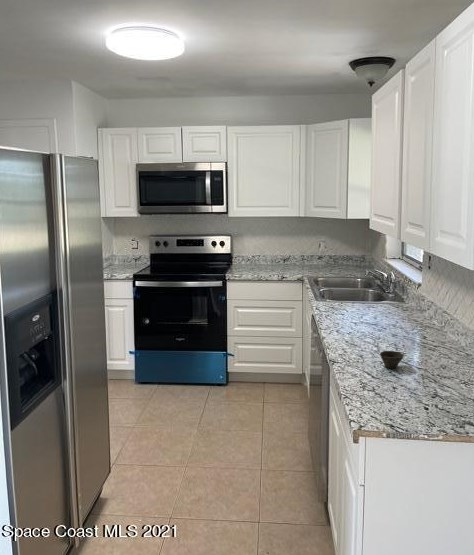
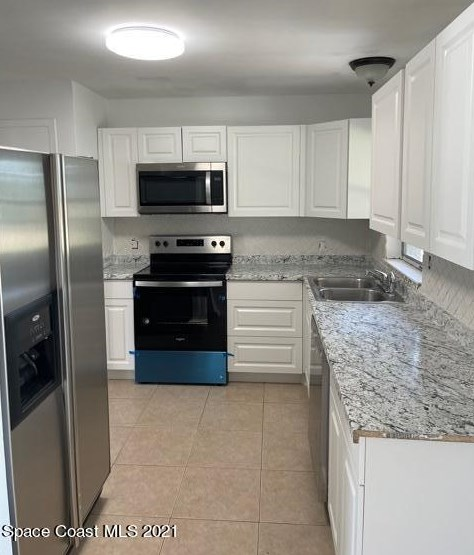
- cup (392, 359)
